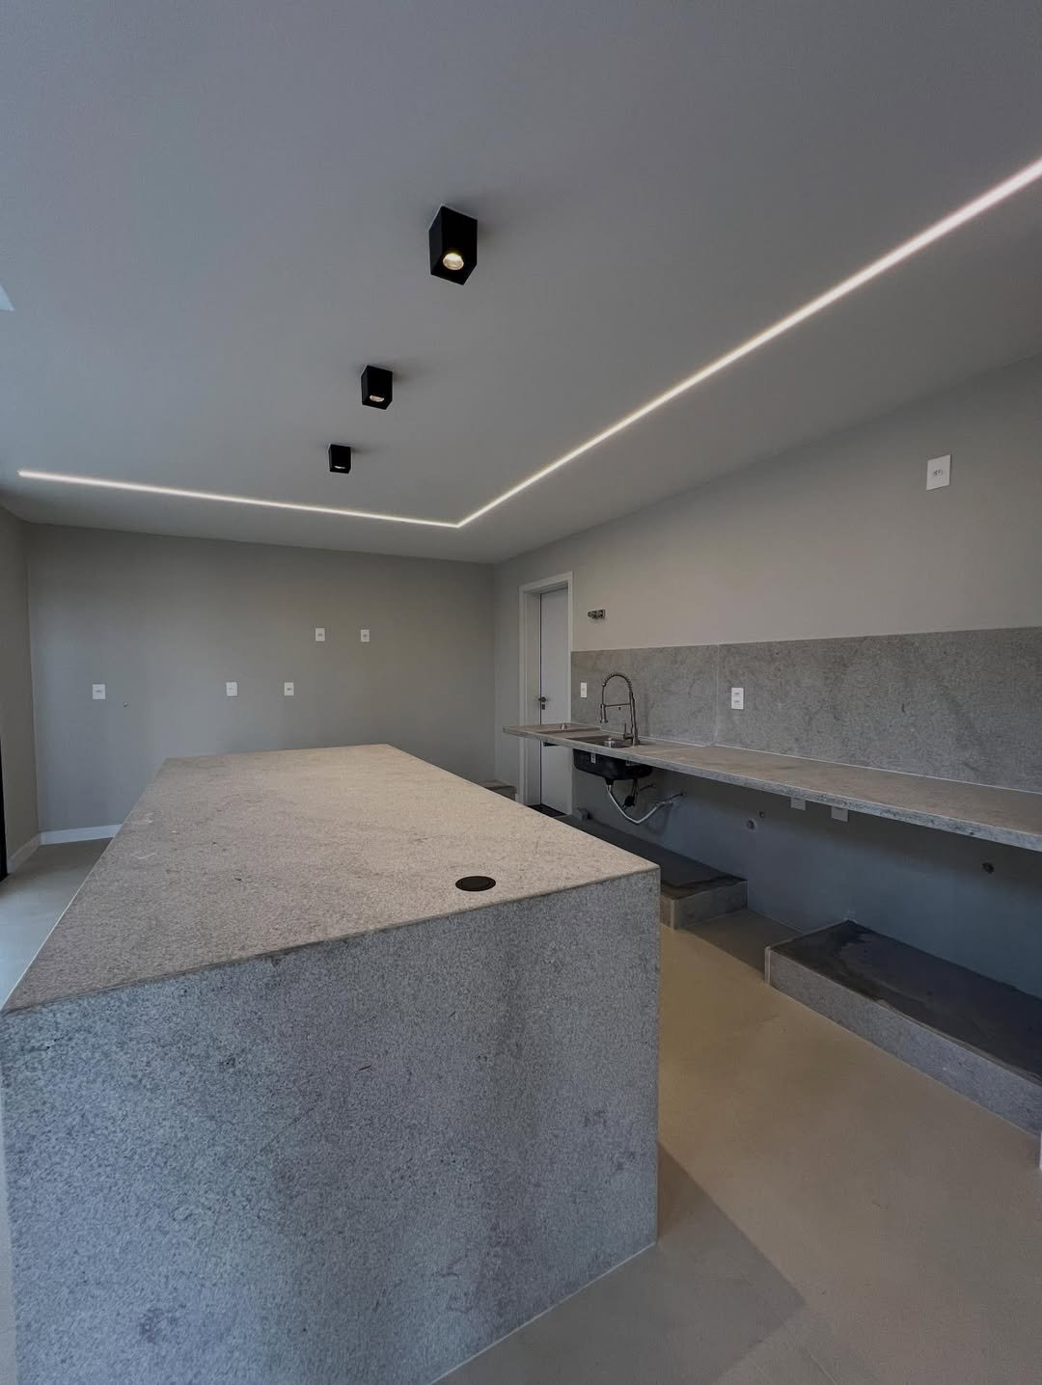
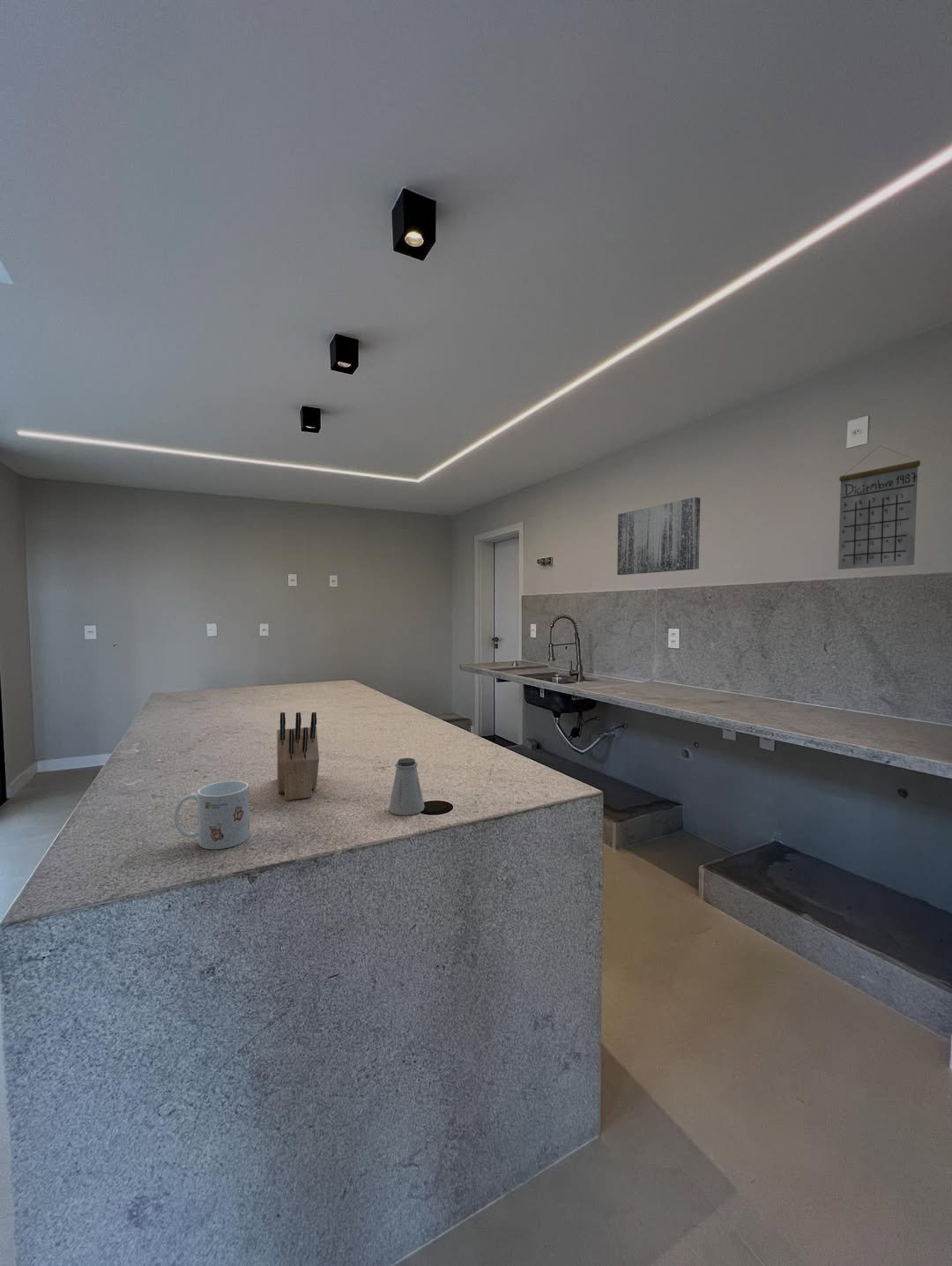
+ calendar (876, 506)
+ wall art (655, 539)
+ mug (212, 815)
+ knife block (296, 747)
+ saltshaker (406, 784)
